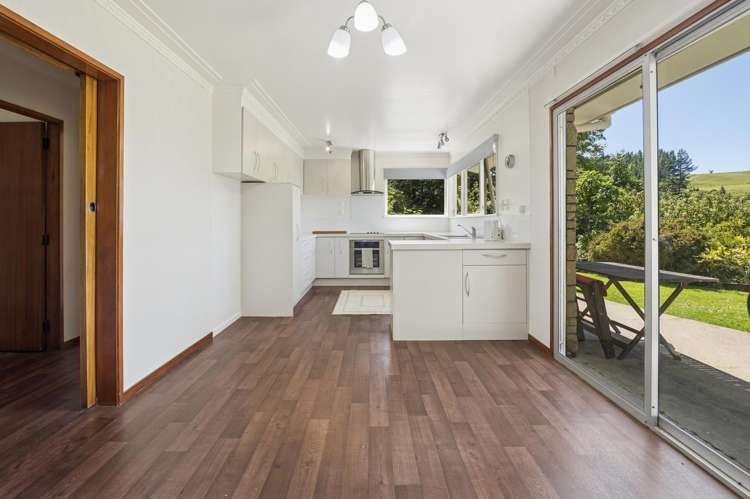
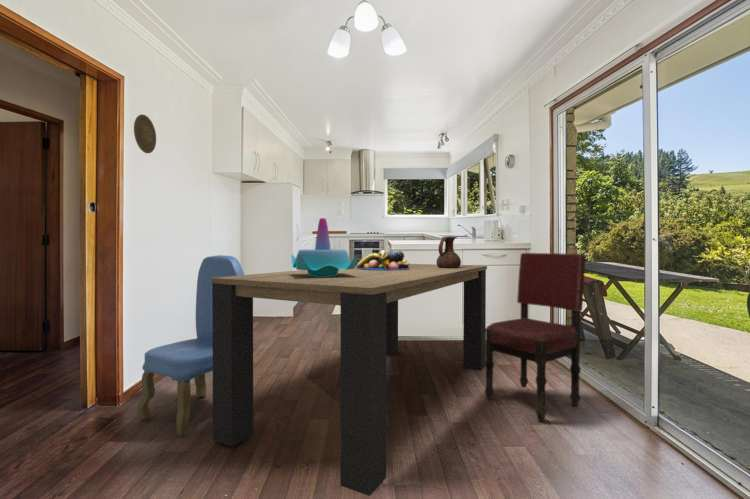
+ dining table (380, 333)
+ decorative plate (147, 134)
+ fruit bowl (383, 259)
+ vase (323, 246)
+ ceramic pitcher (448, 251)
+ dining chair (196, 333)
+ dining chair (533, 327)
